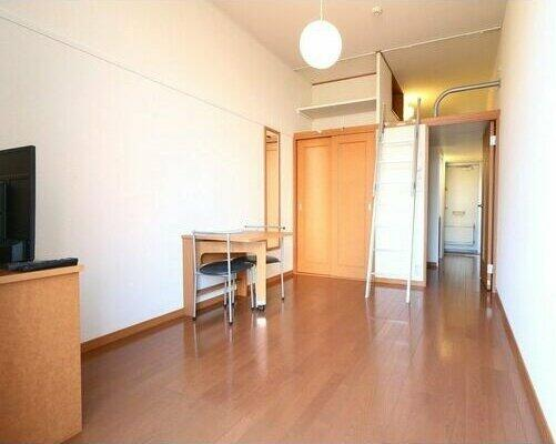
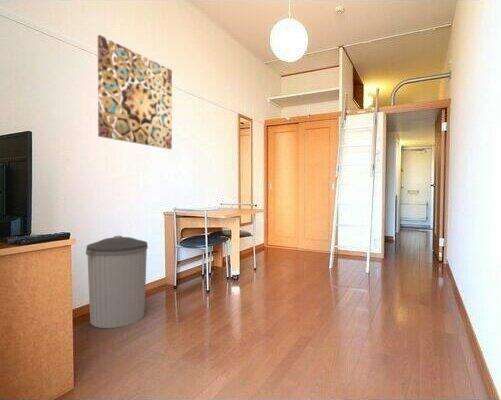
+ wall art (139, 99)
+ trash can (118, 276)
